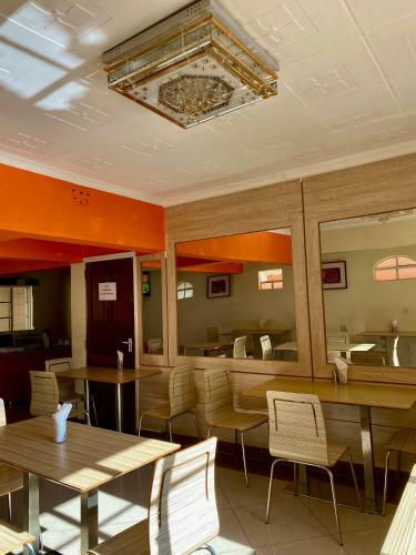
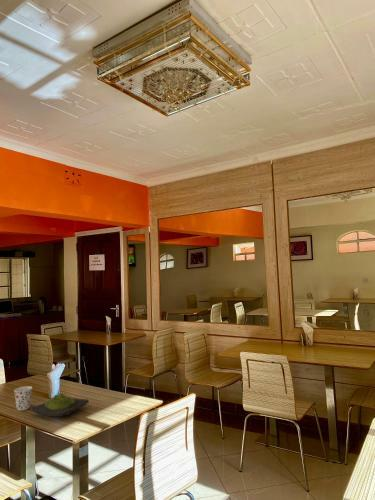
+ cup (23, 398)
+ wasabi (60, 402)
